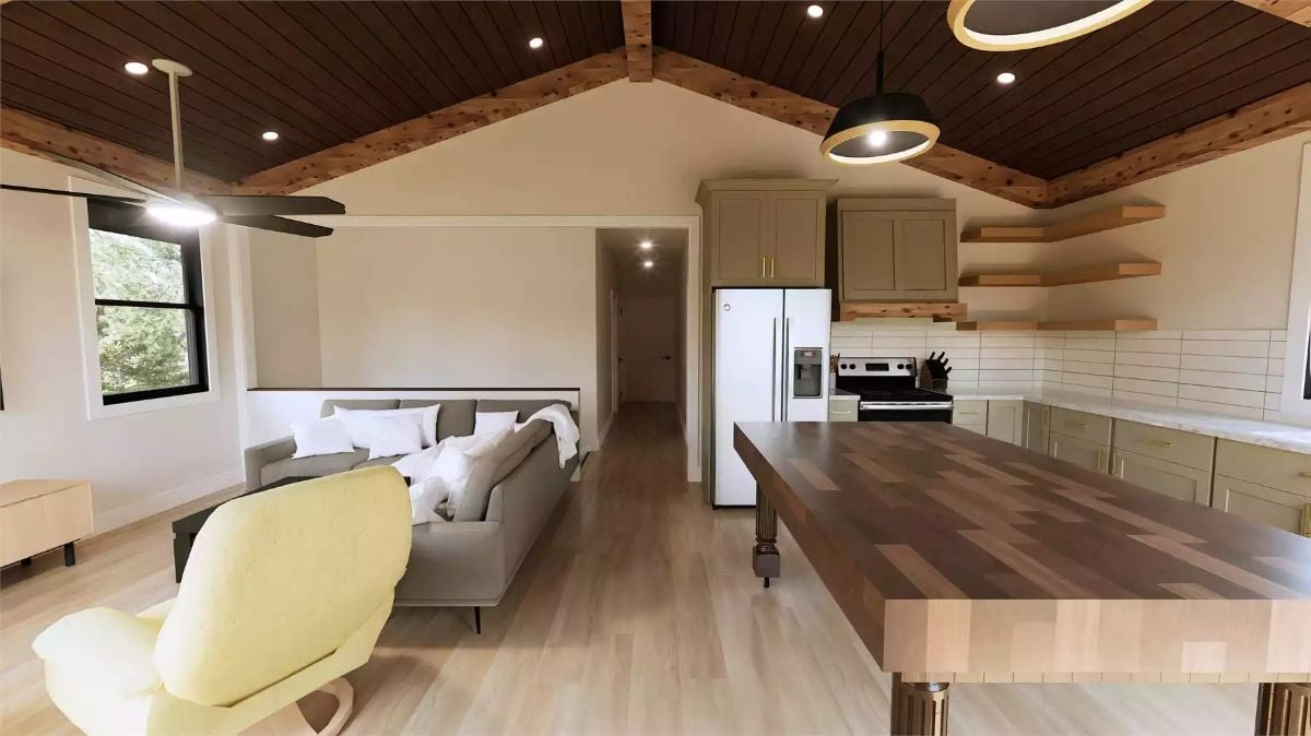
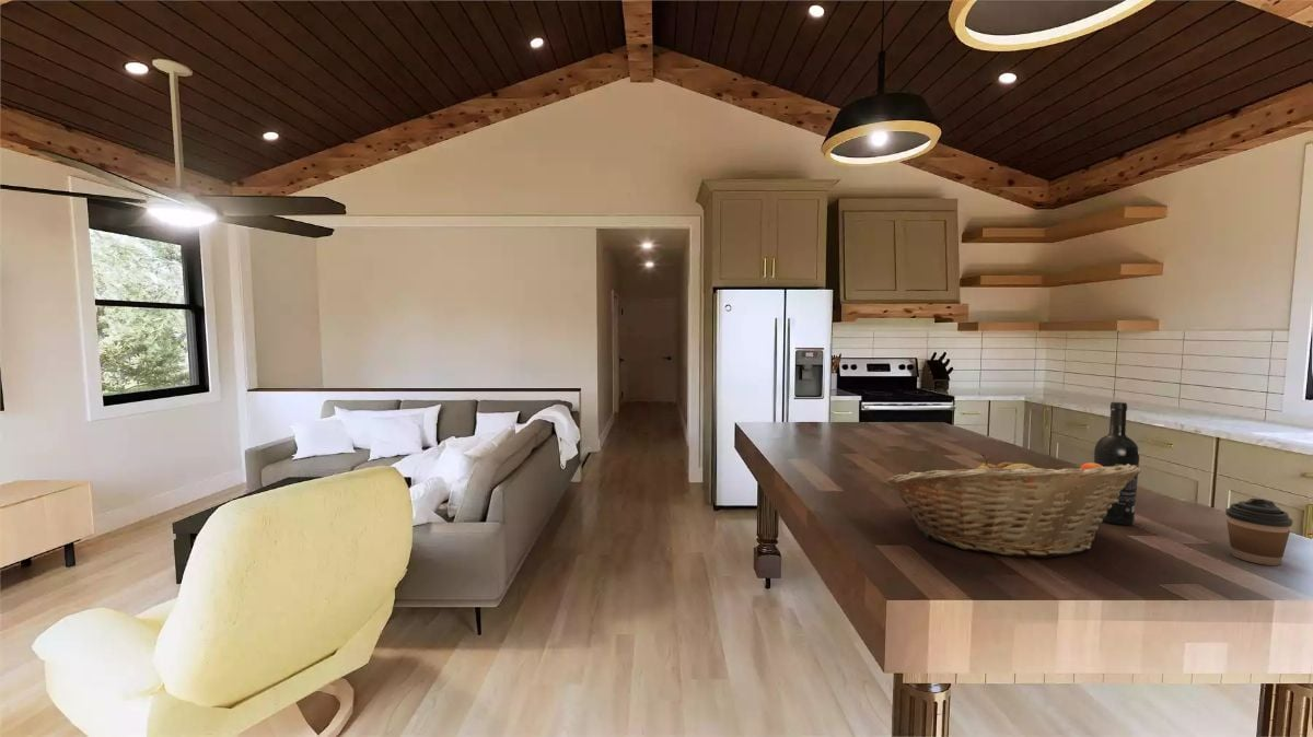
+ fruit basket (1003, 493)
+ coffee cup (1257, 529)
+ wine bottle (1116, 461)
